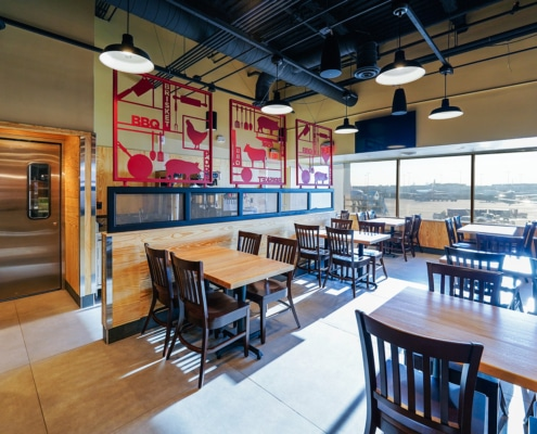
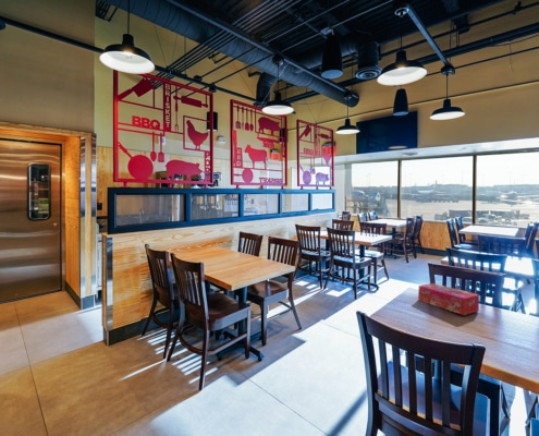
+ tissue box (446, 298)
